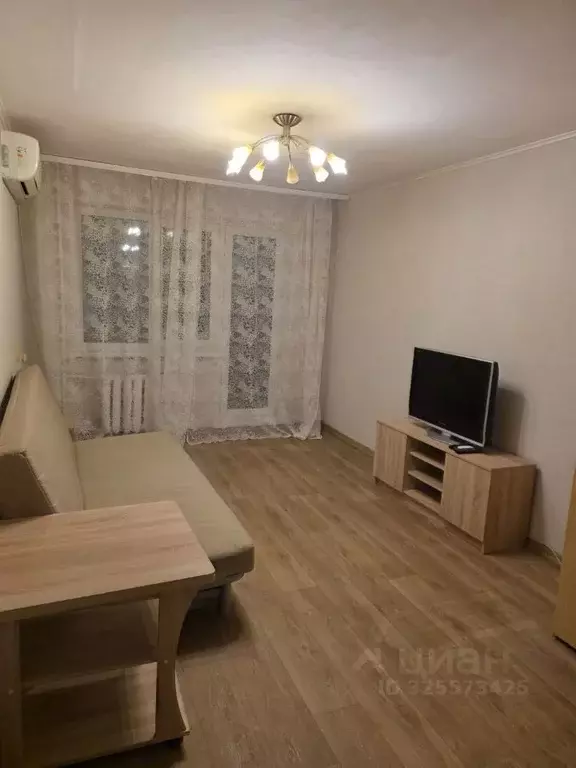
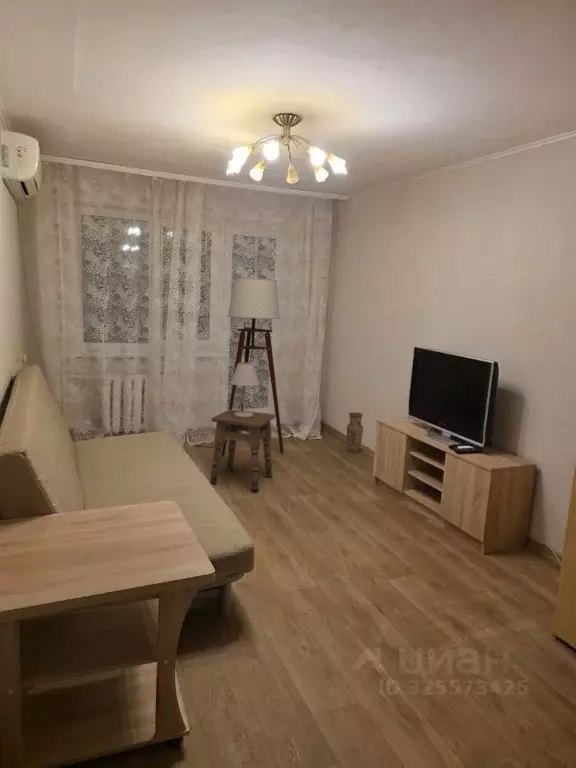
+ vase (354, 432)
+ table lamp (244, 389)
+ side table (249, 446)
+ floor lamp (237, 364)
